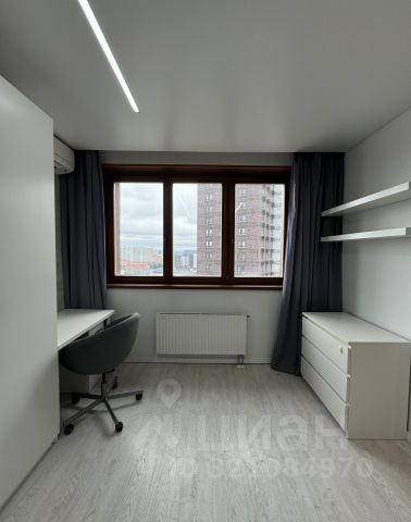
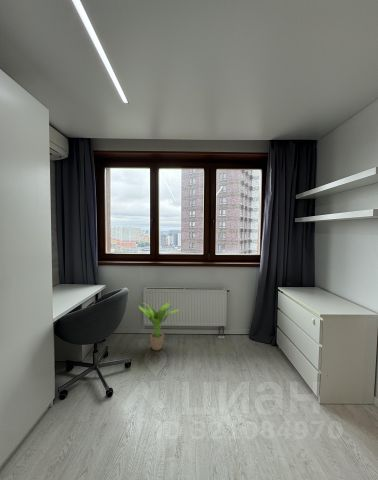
+ potted plant (157, 324)
